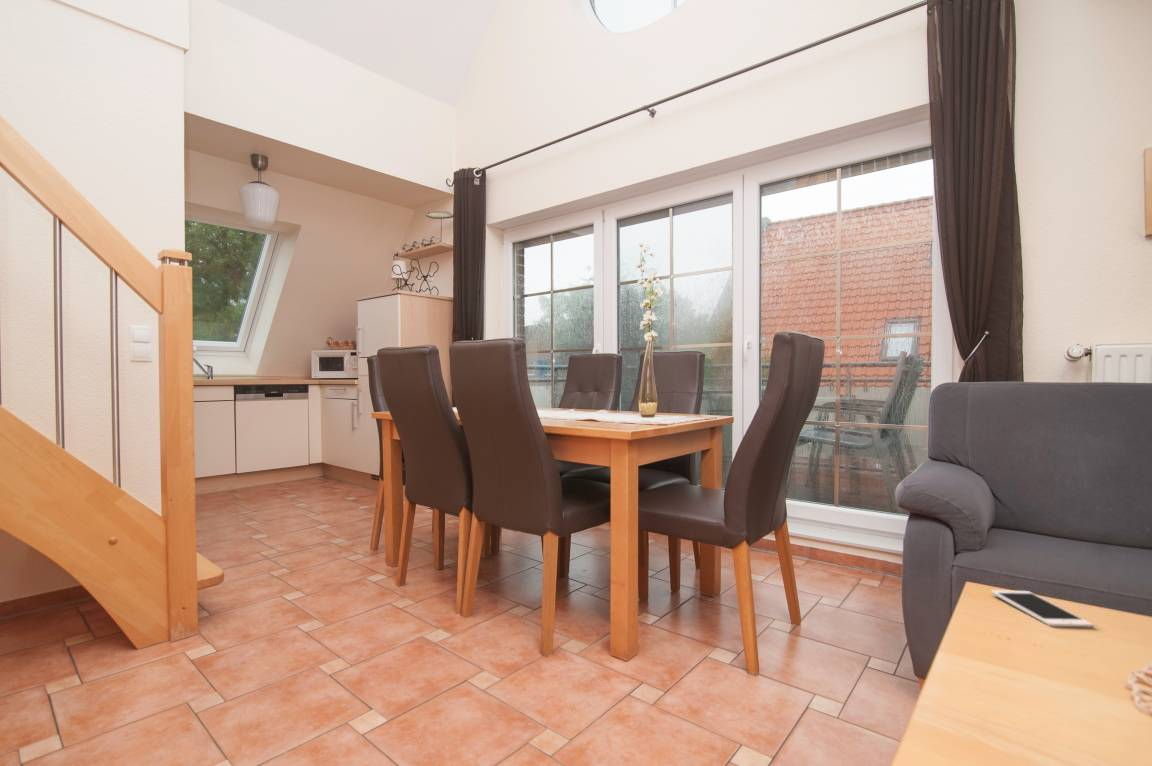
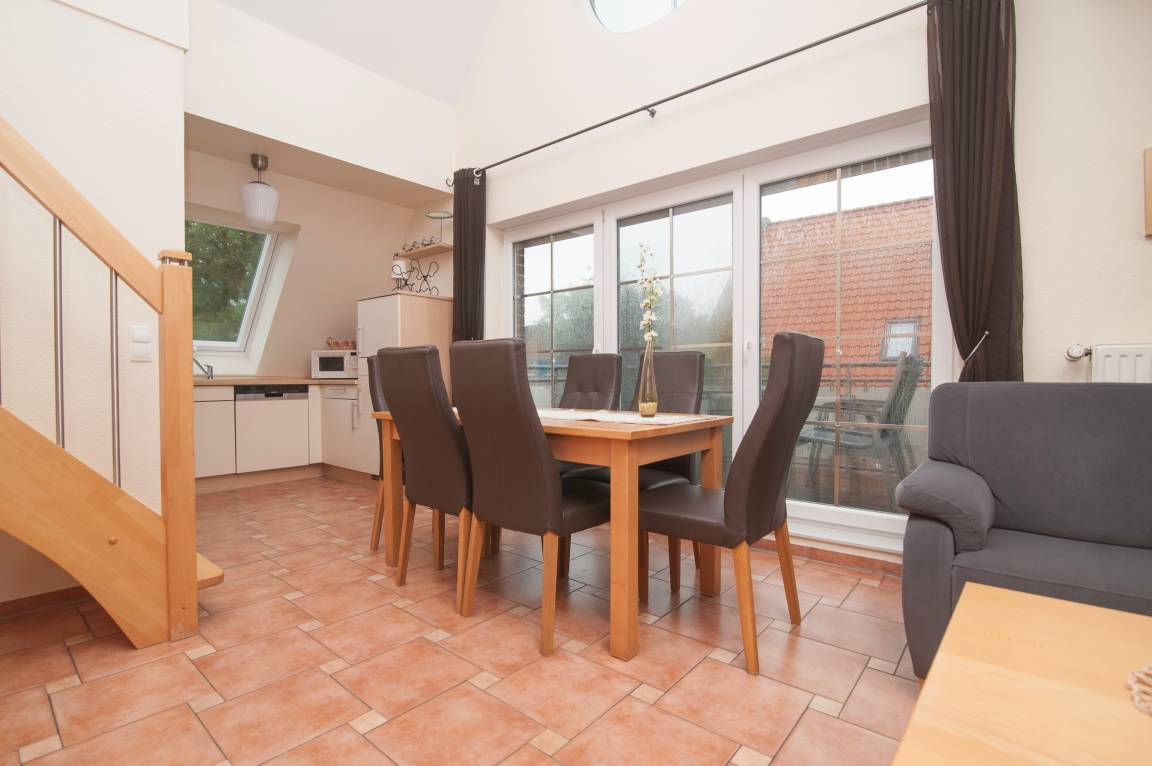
- cell phone (1038, 607)
